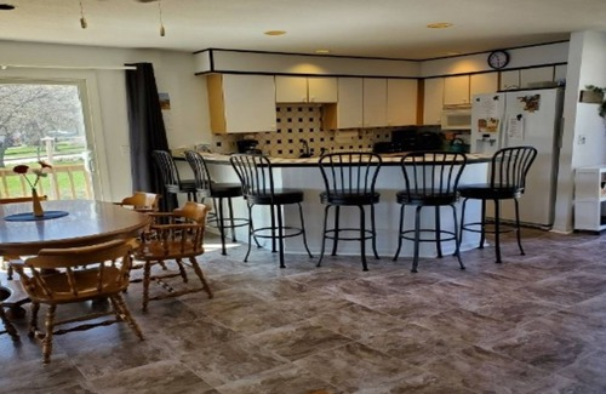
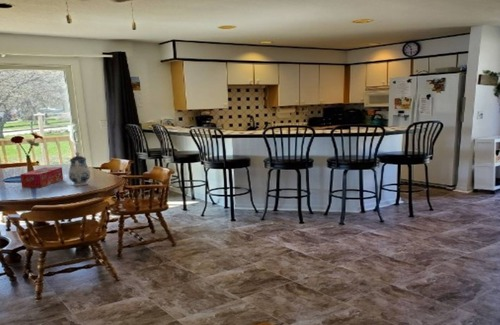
+ teapot (78, 168)
+ tissue box (42, 177)
